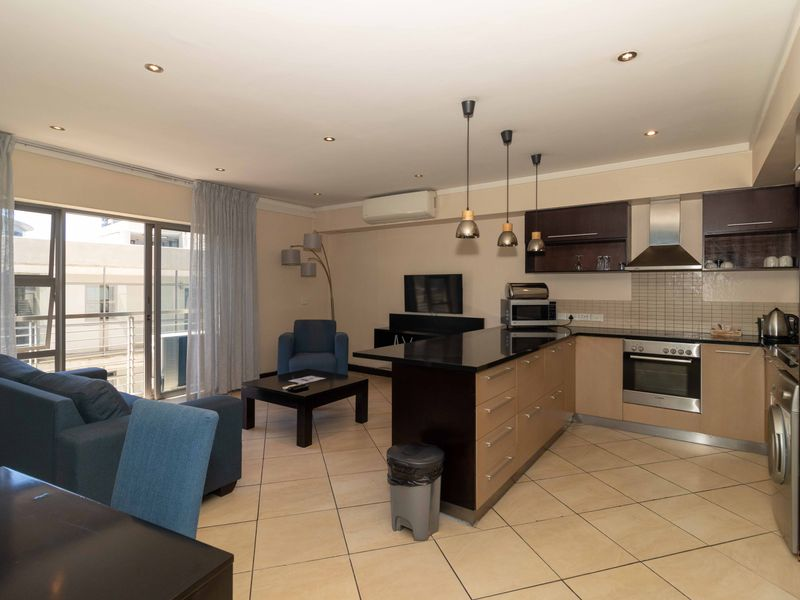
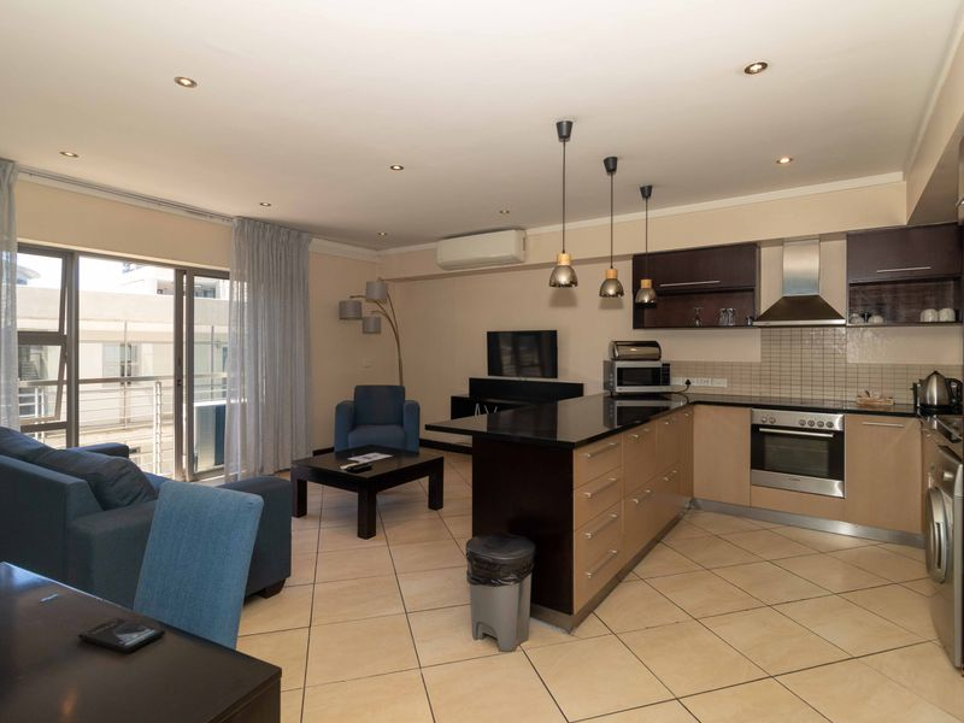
+ smartphone (122, 634)
